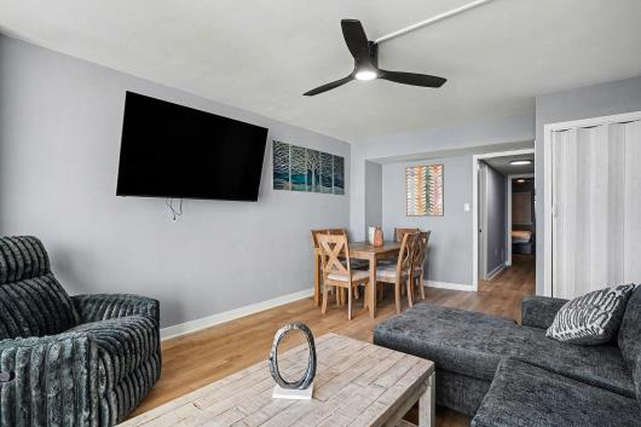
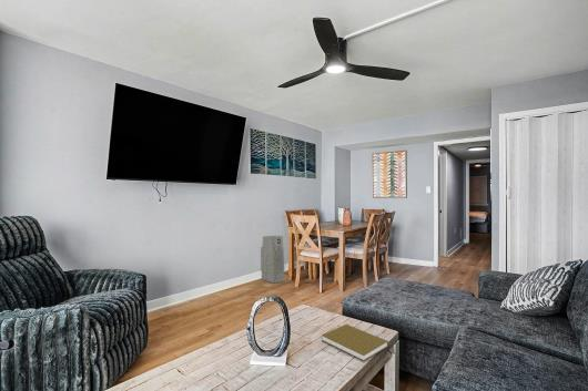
+ air purifier (272, 257)
+ book (354, 340)
